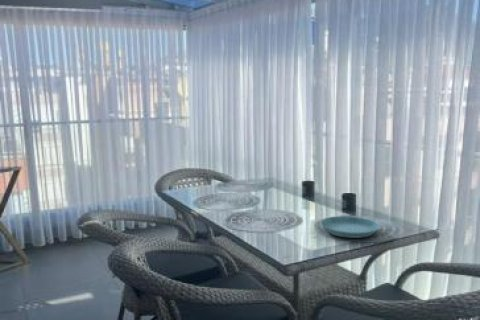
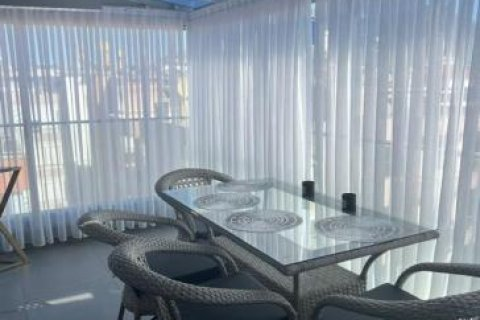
- saucer (349, 227)
